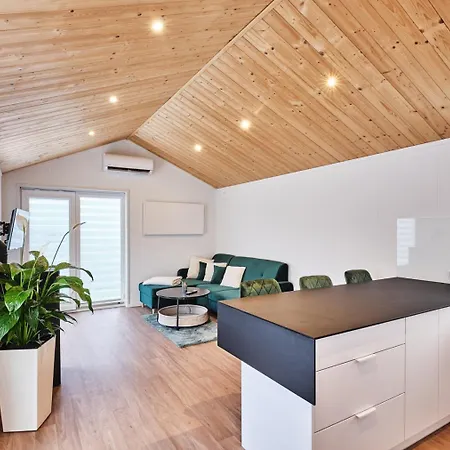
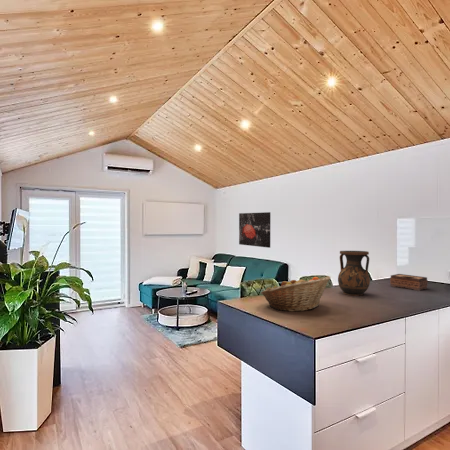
+ fruit basket (296, 290)
+ vase (353, 272)
+ tissue box (408, 281)
+ wall art (253, 229)
